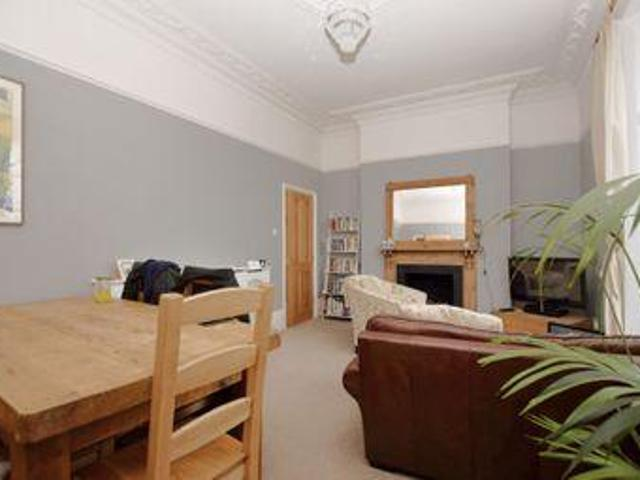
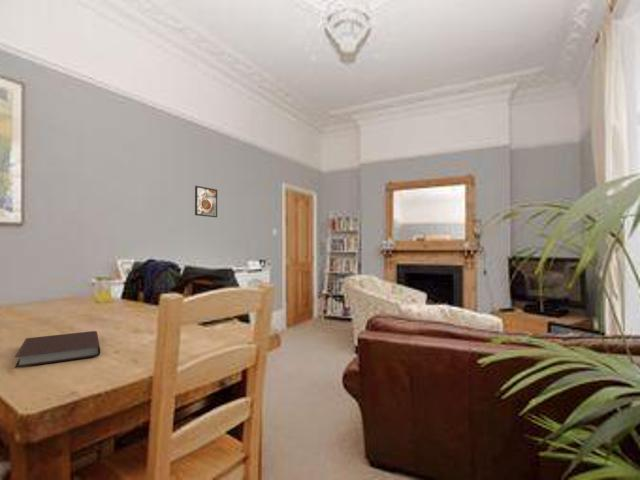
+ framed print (206, 202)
+ notebook (61, 346)
